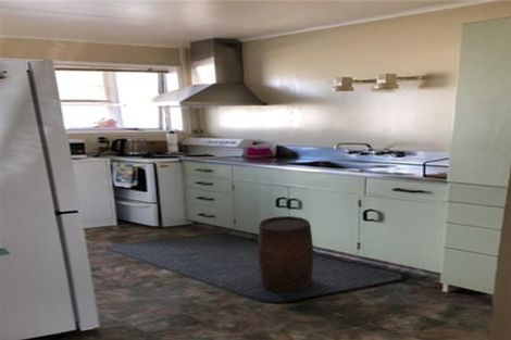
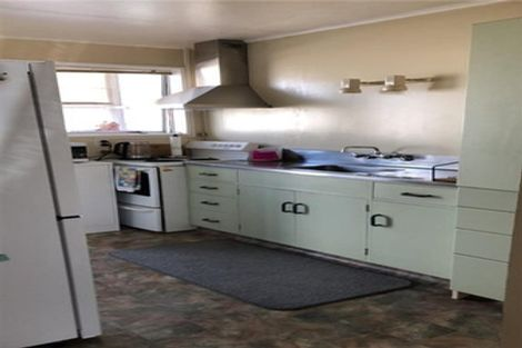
- stool (285, 253)
